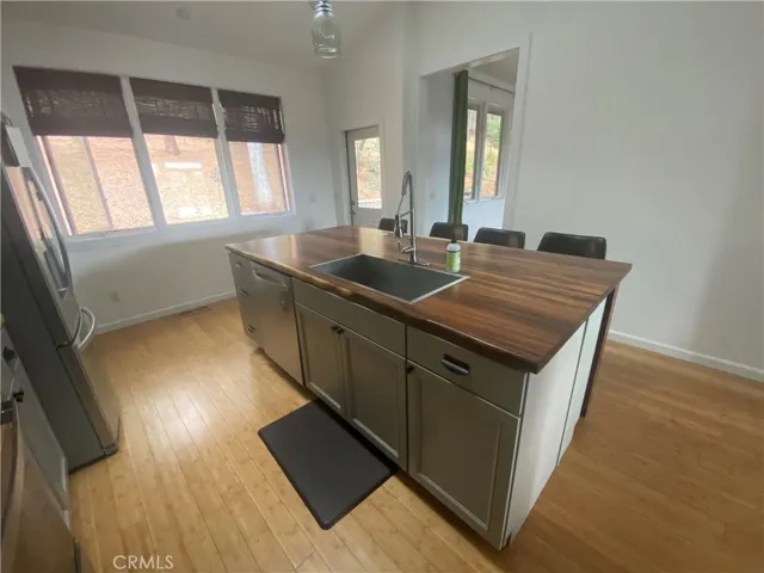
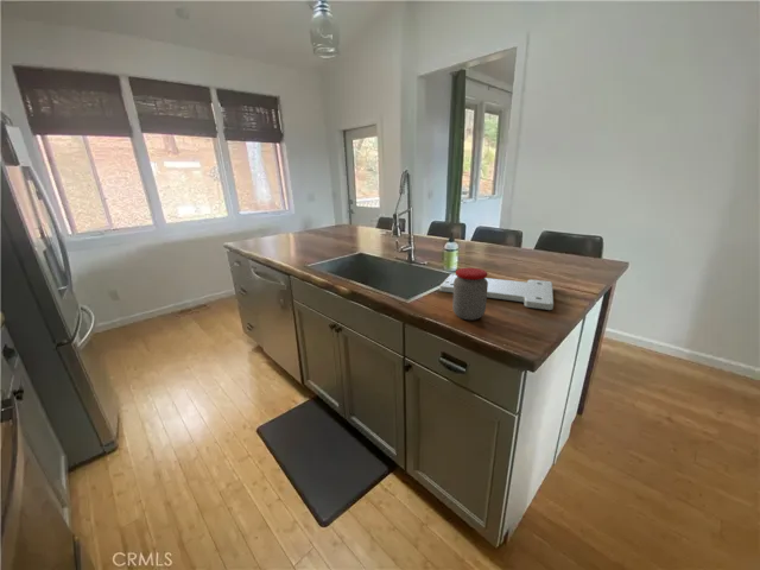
+ jar (469, 293)
+ cutting board (494, 287)
